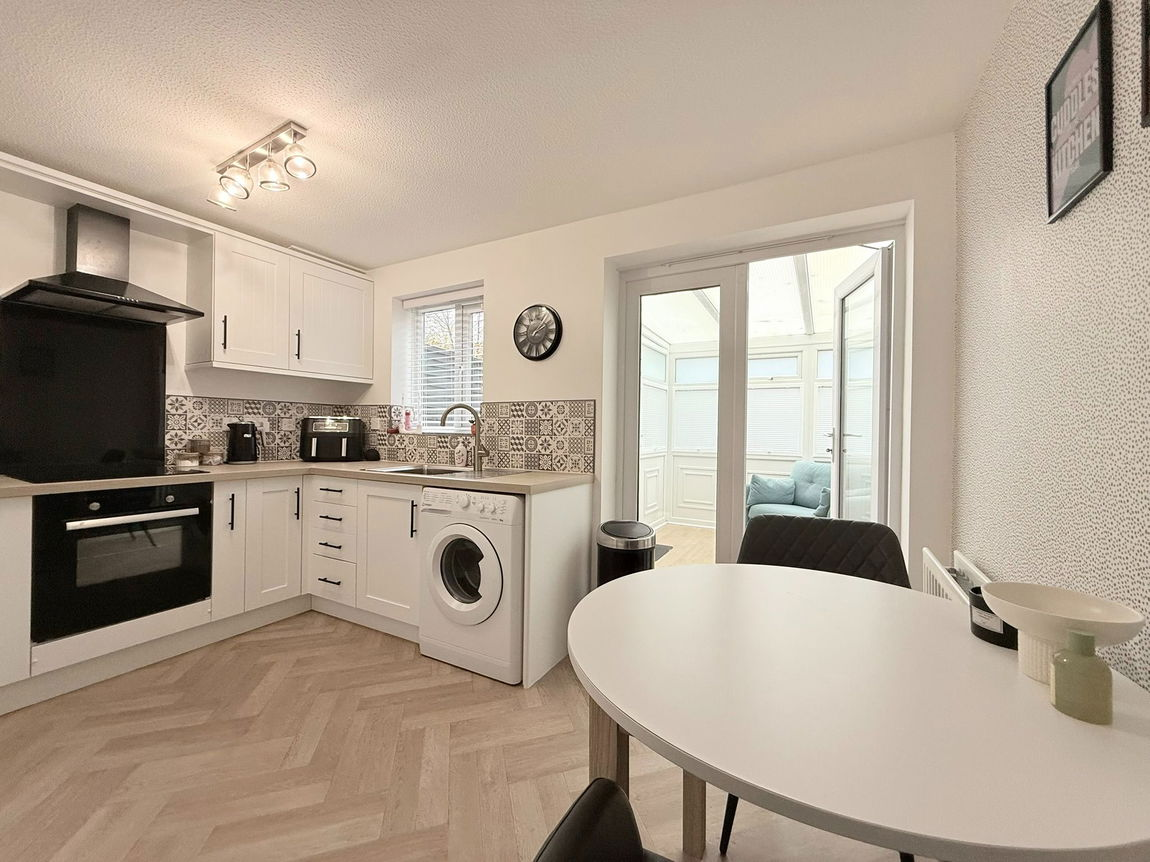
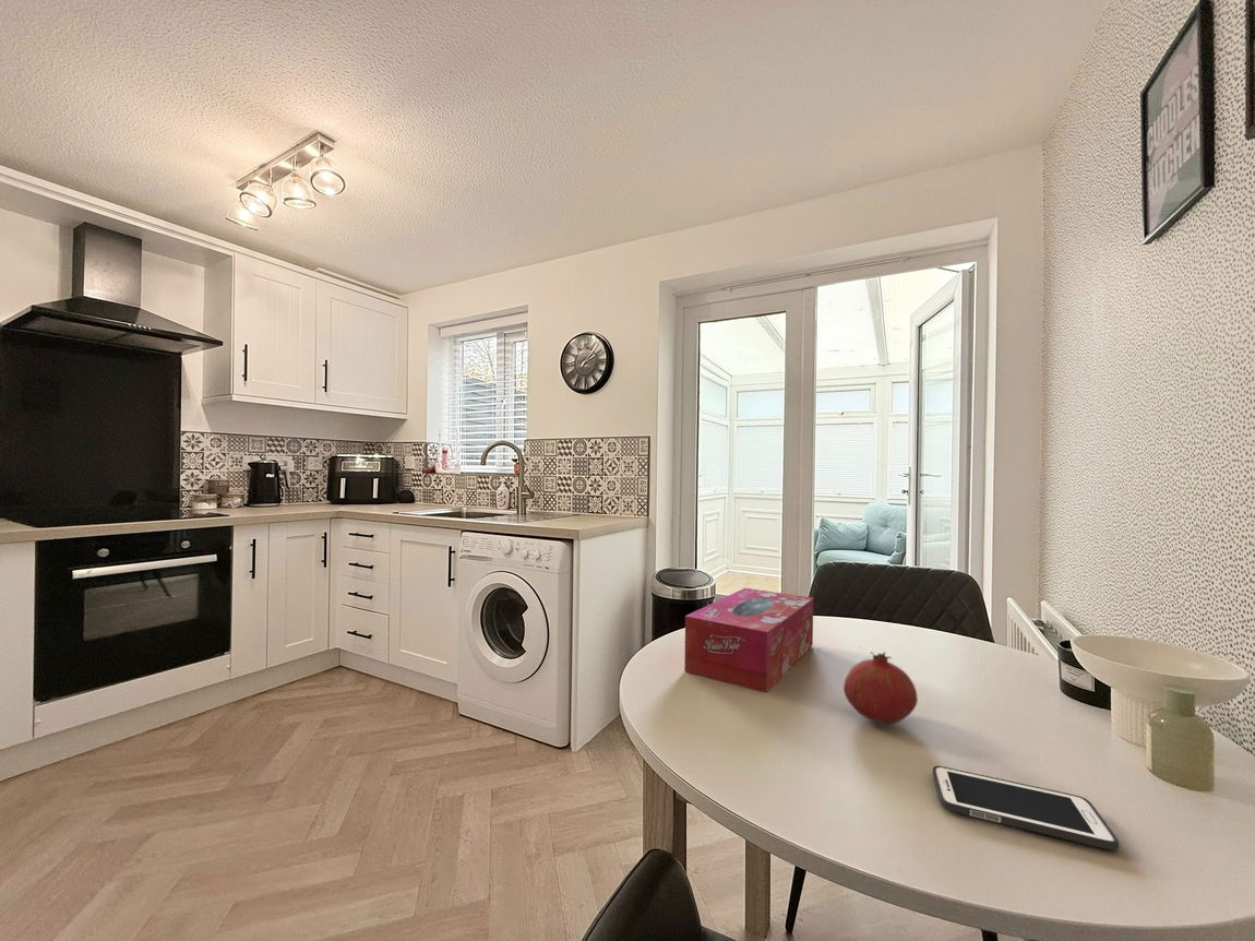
+ cell phone (1015, 803)
+ fruit (878, 684)
+ tissue box (753, 631)
